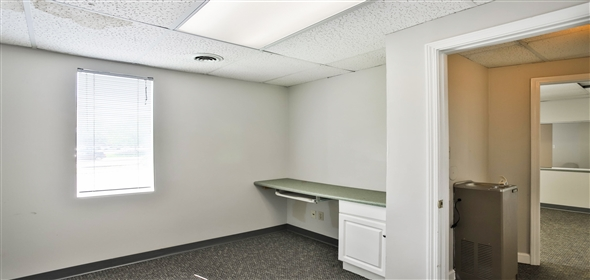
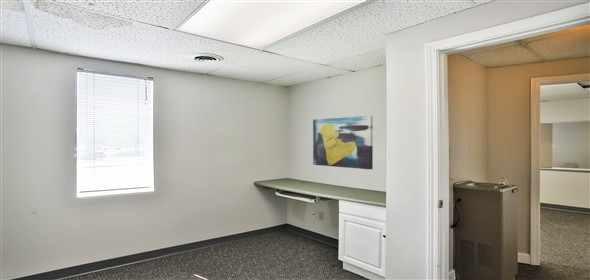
+ wall art (340, 142)
